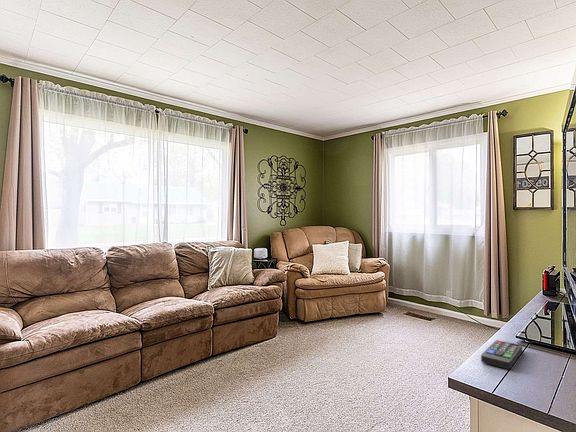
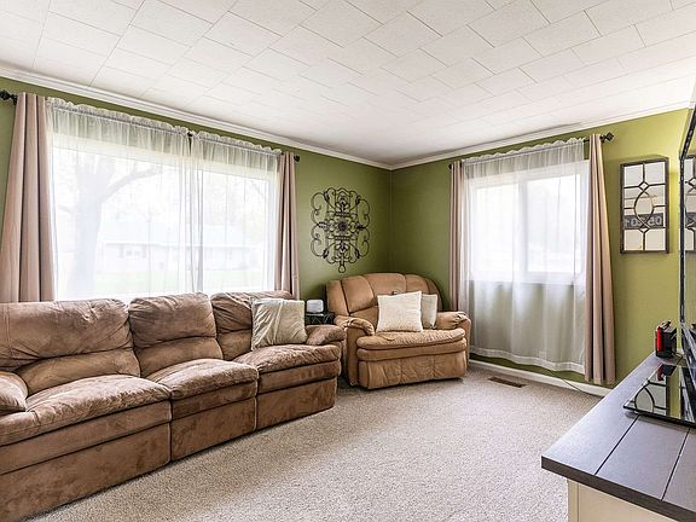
- remote control (502, 352)
